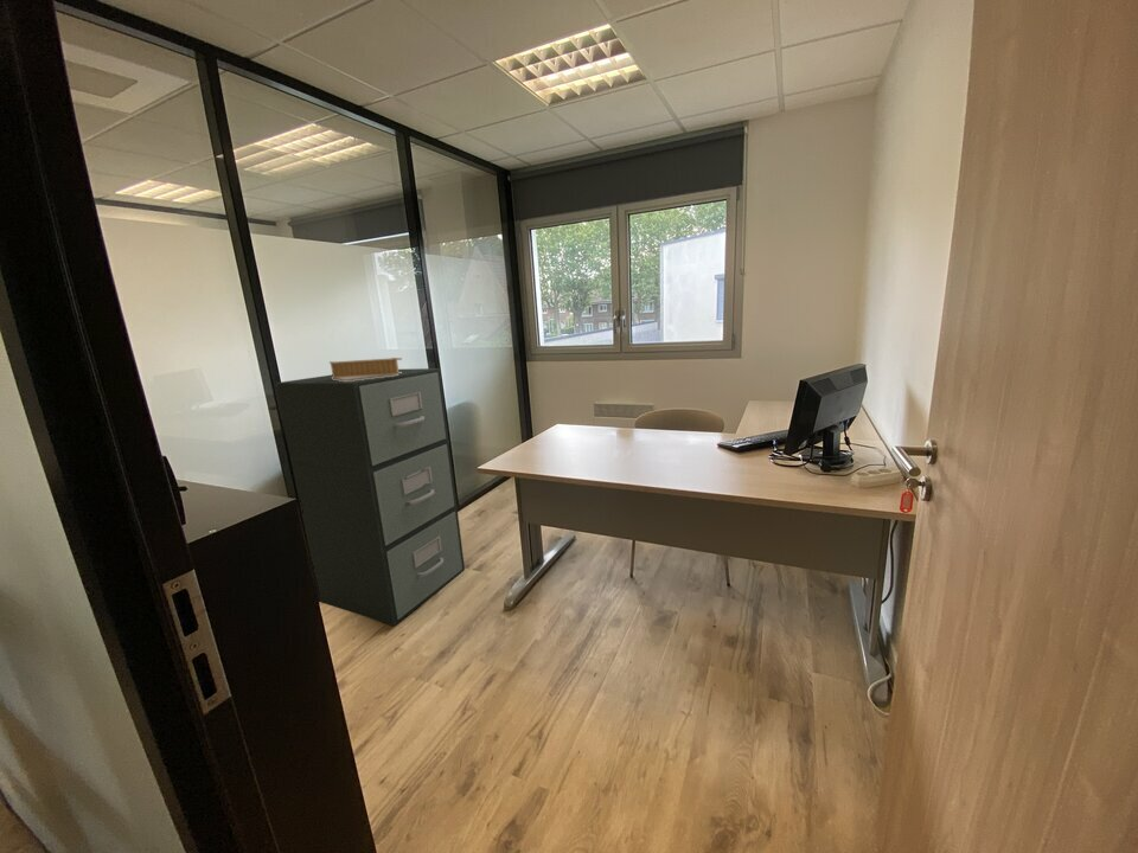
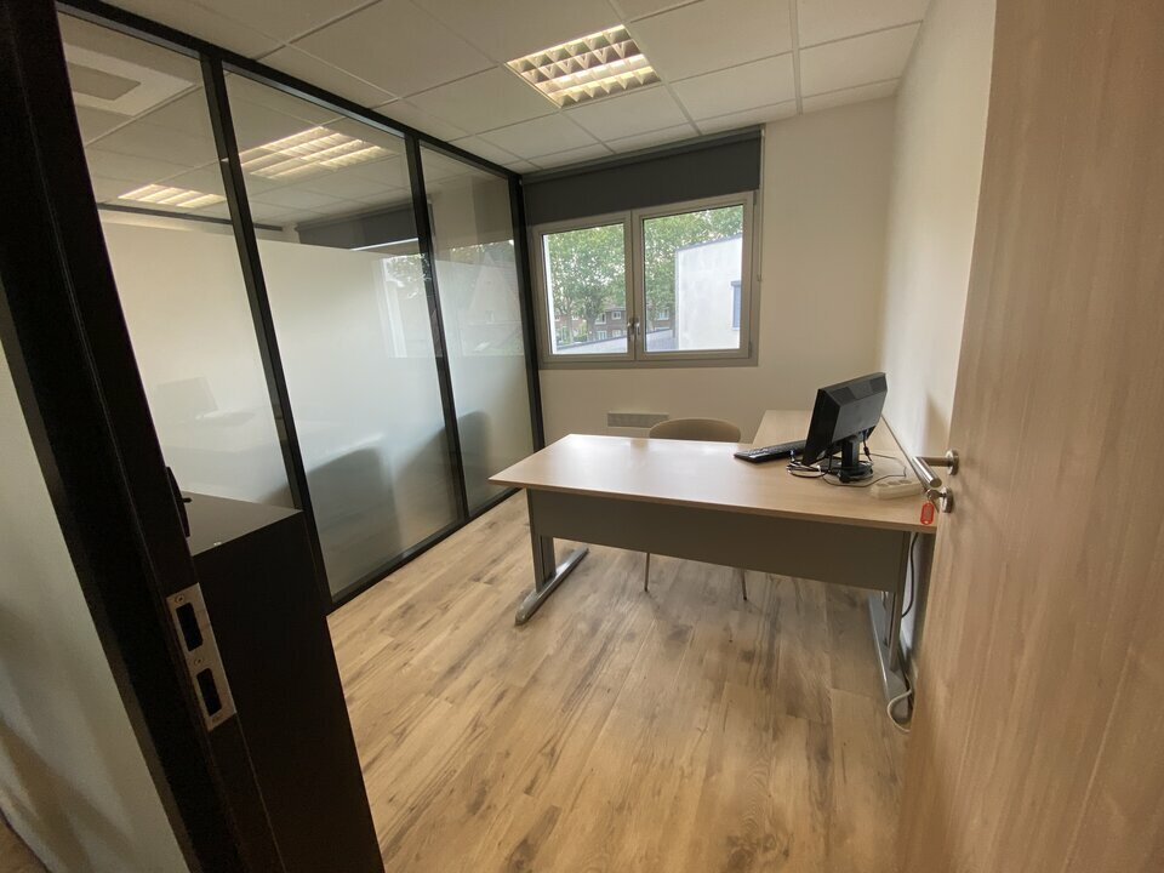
- architectural model (366, 367)
- filing cabinet (382, 486)
